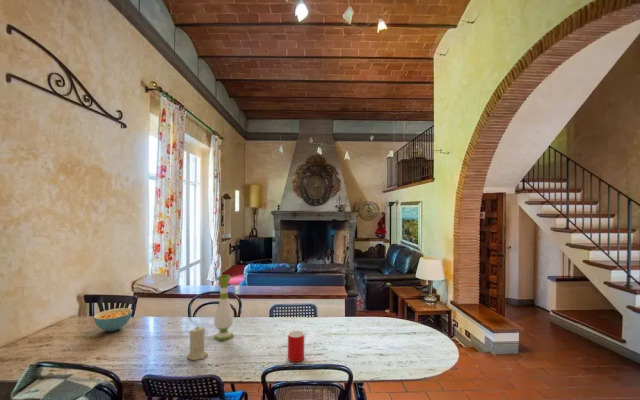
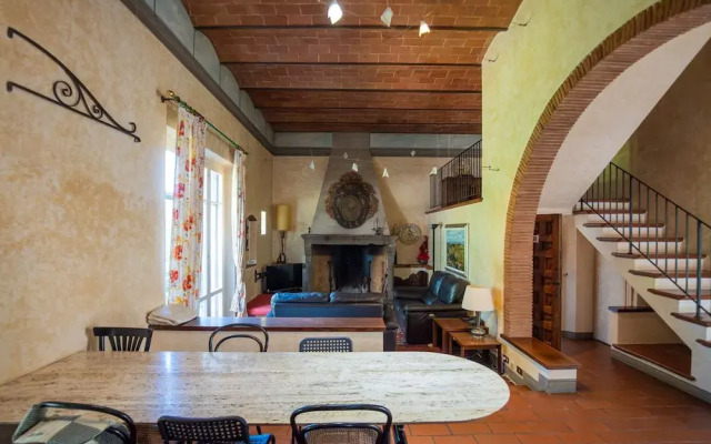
- vase (223, 306)
- cereal bowl (113, 321)
- cup (296, 344)
- candle (197, 341)
